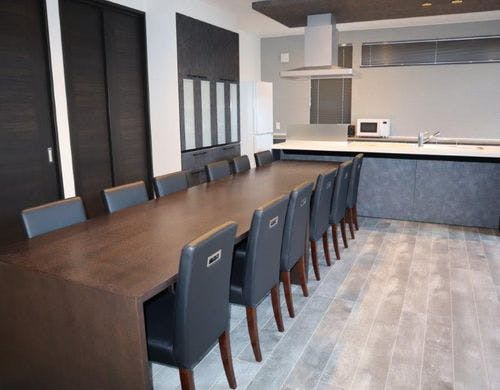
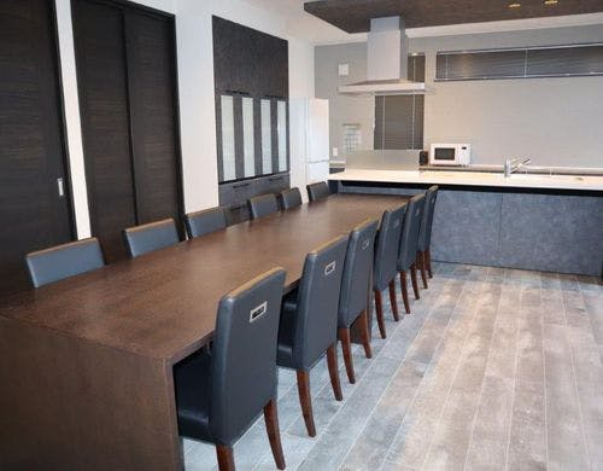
+ calendar (351, 134)
